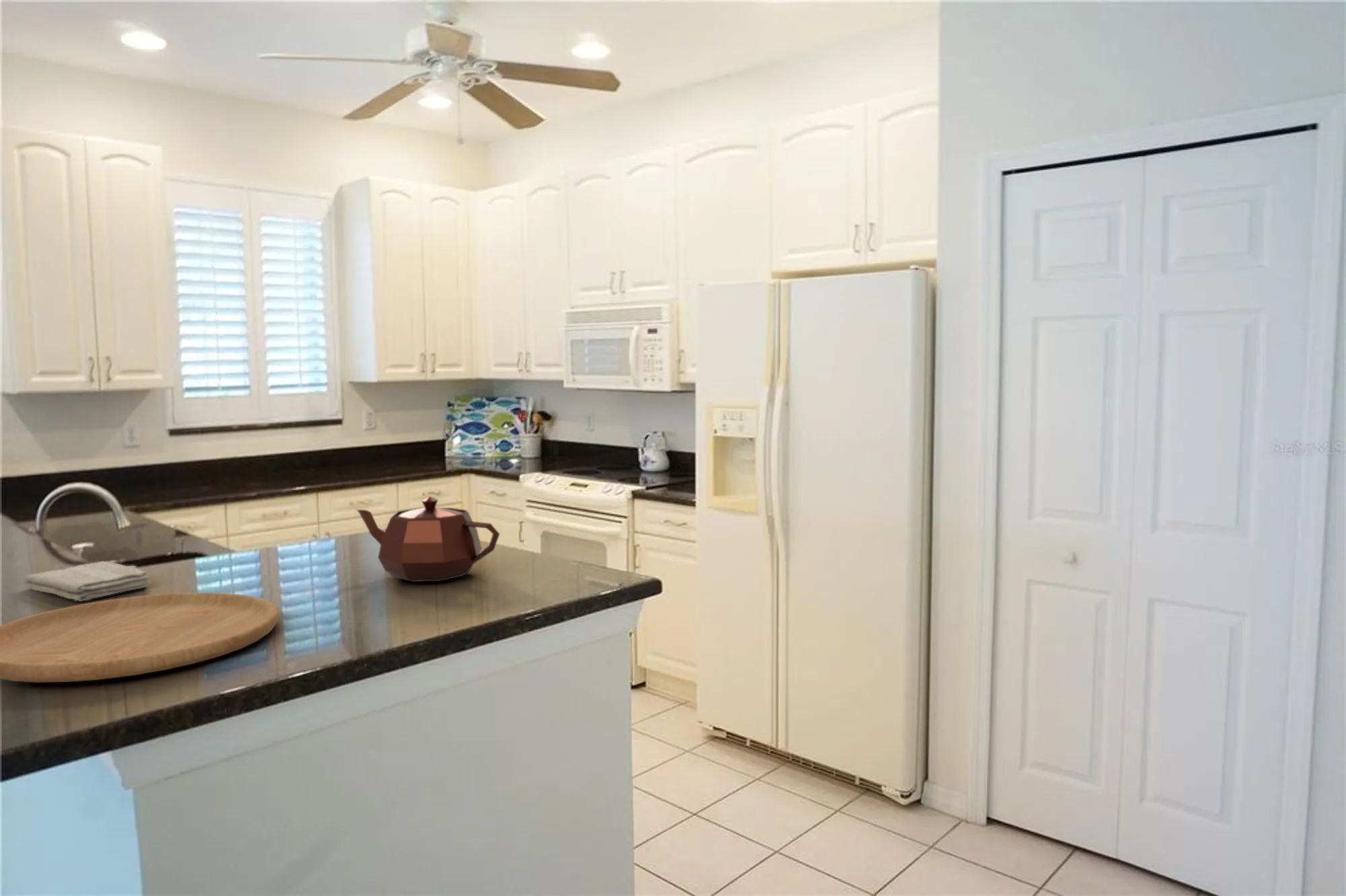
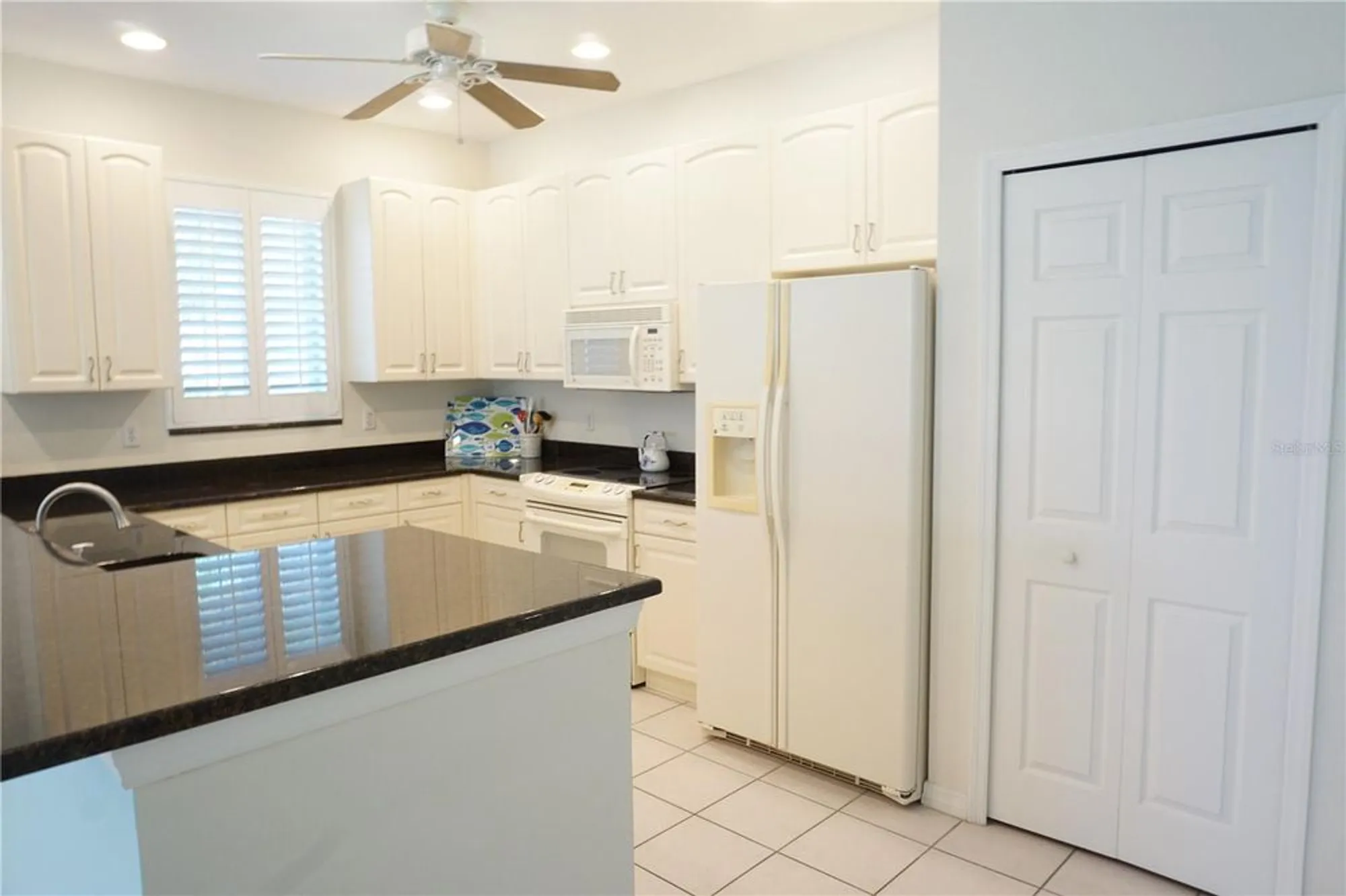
- teapot (426, 535)
- cutting board (134, 632)
- washcloth (88, 579)
